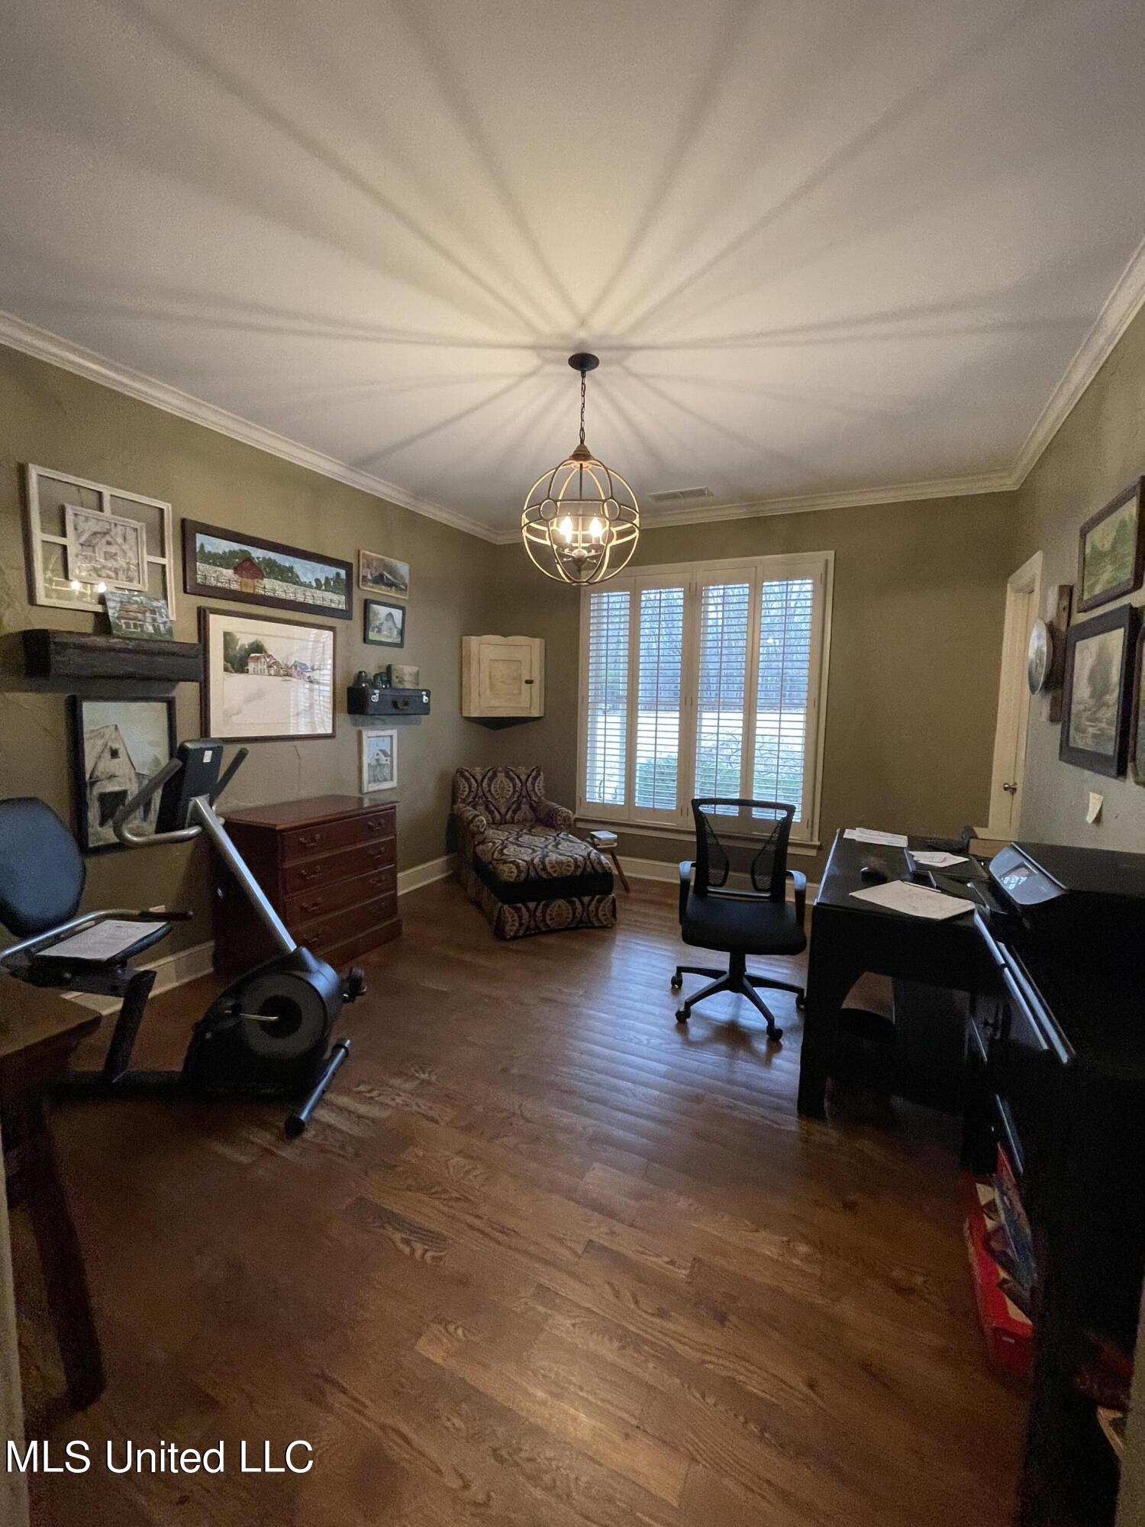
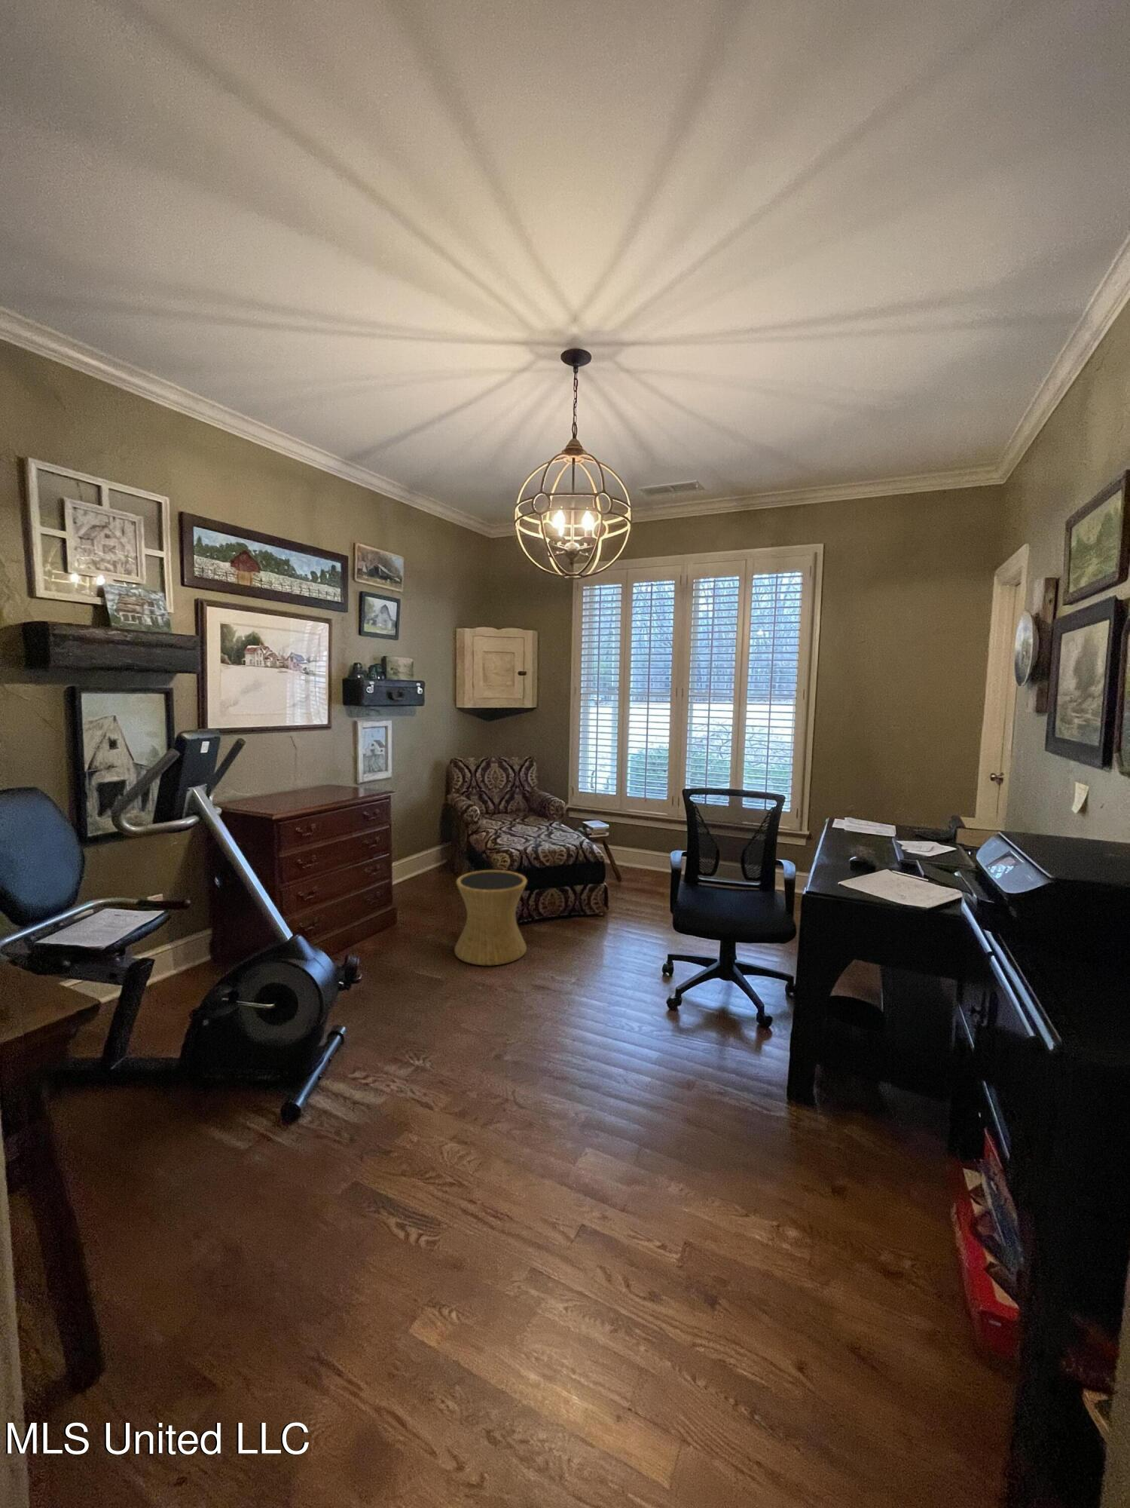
+ side table (491, 914)
